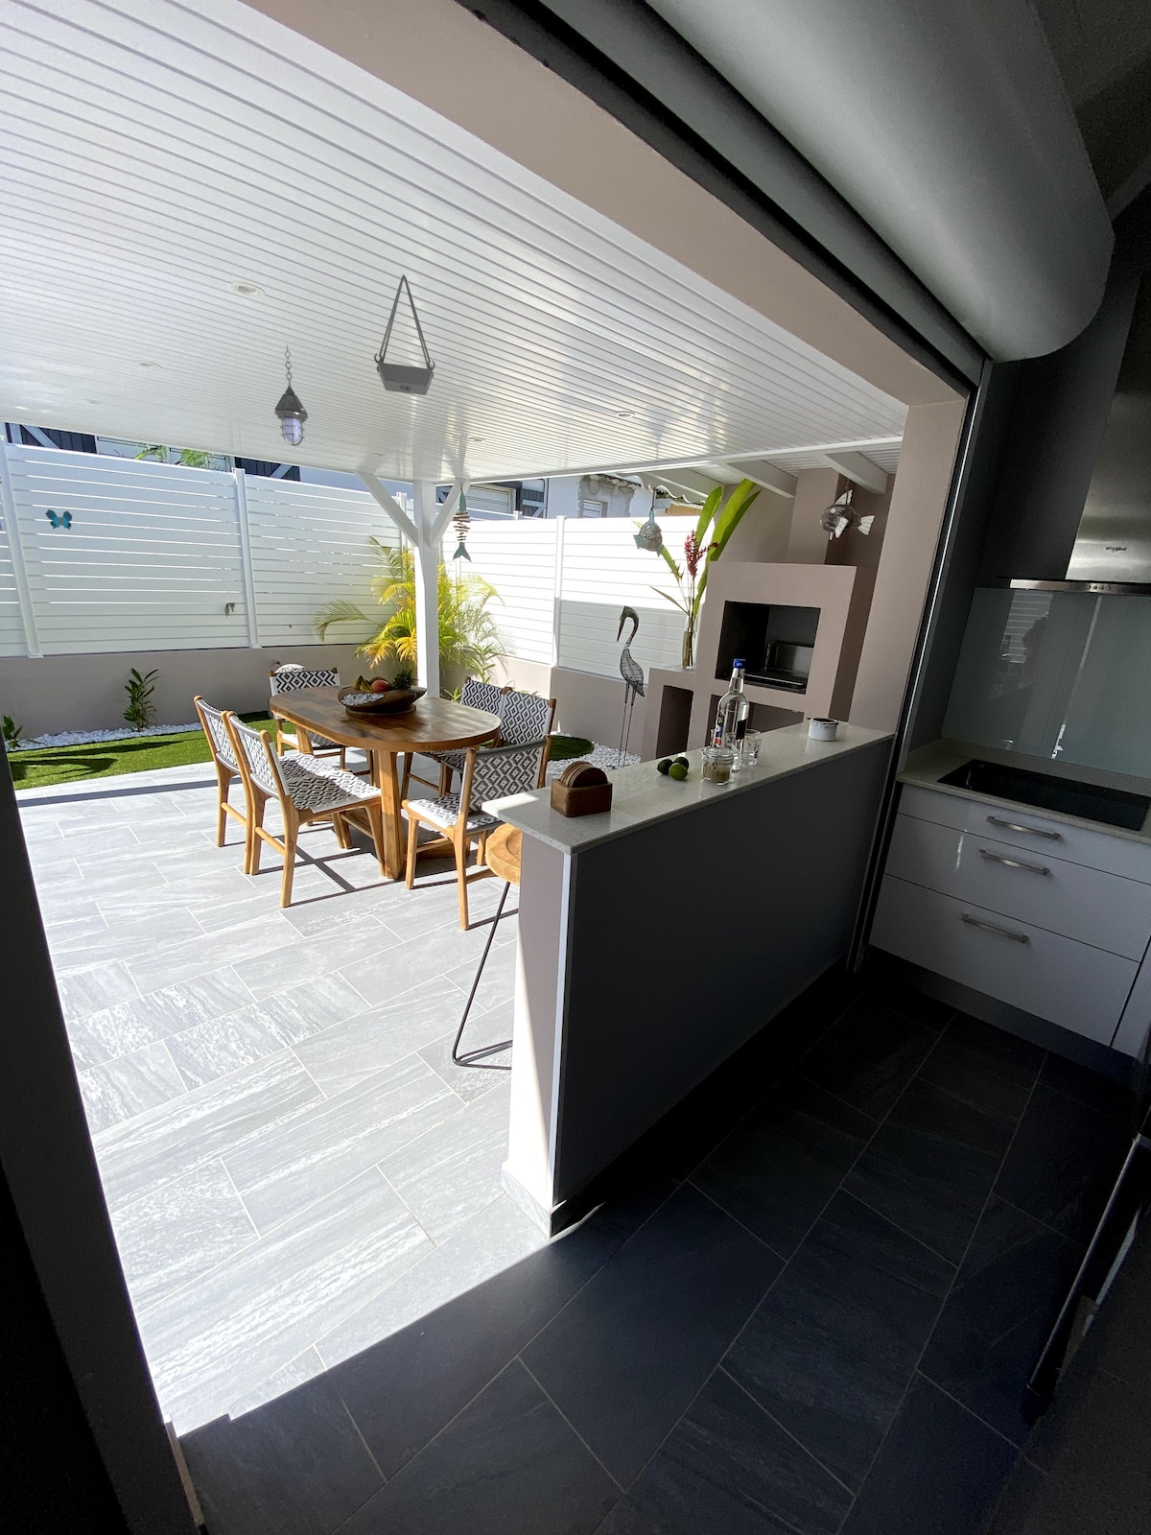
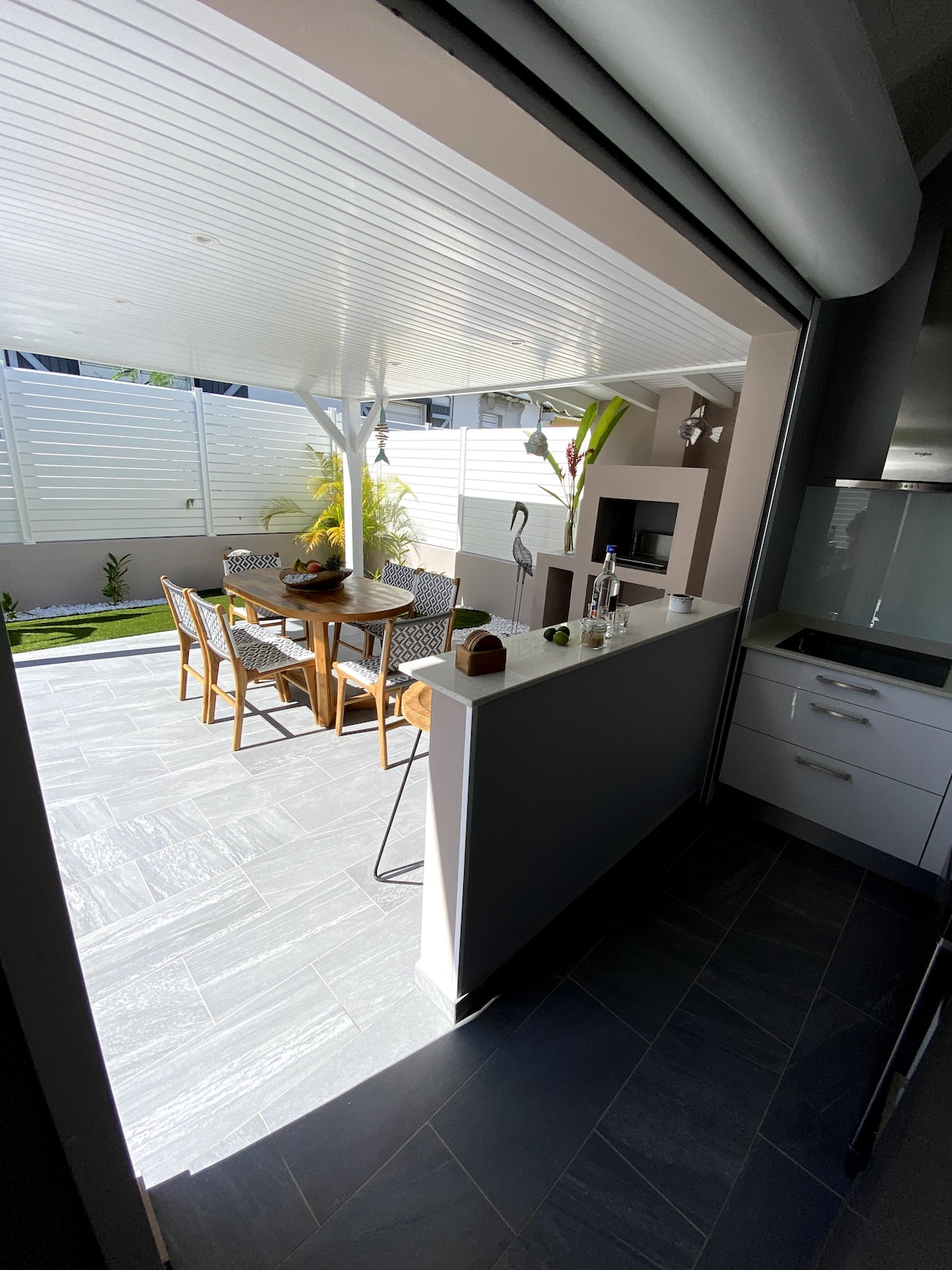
- hanging lantern (290, 396)
- decorative butterfly (59, 519)
- hanging planter (417, 330)
